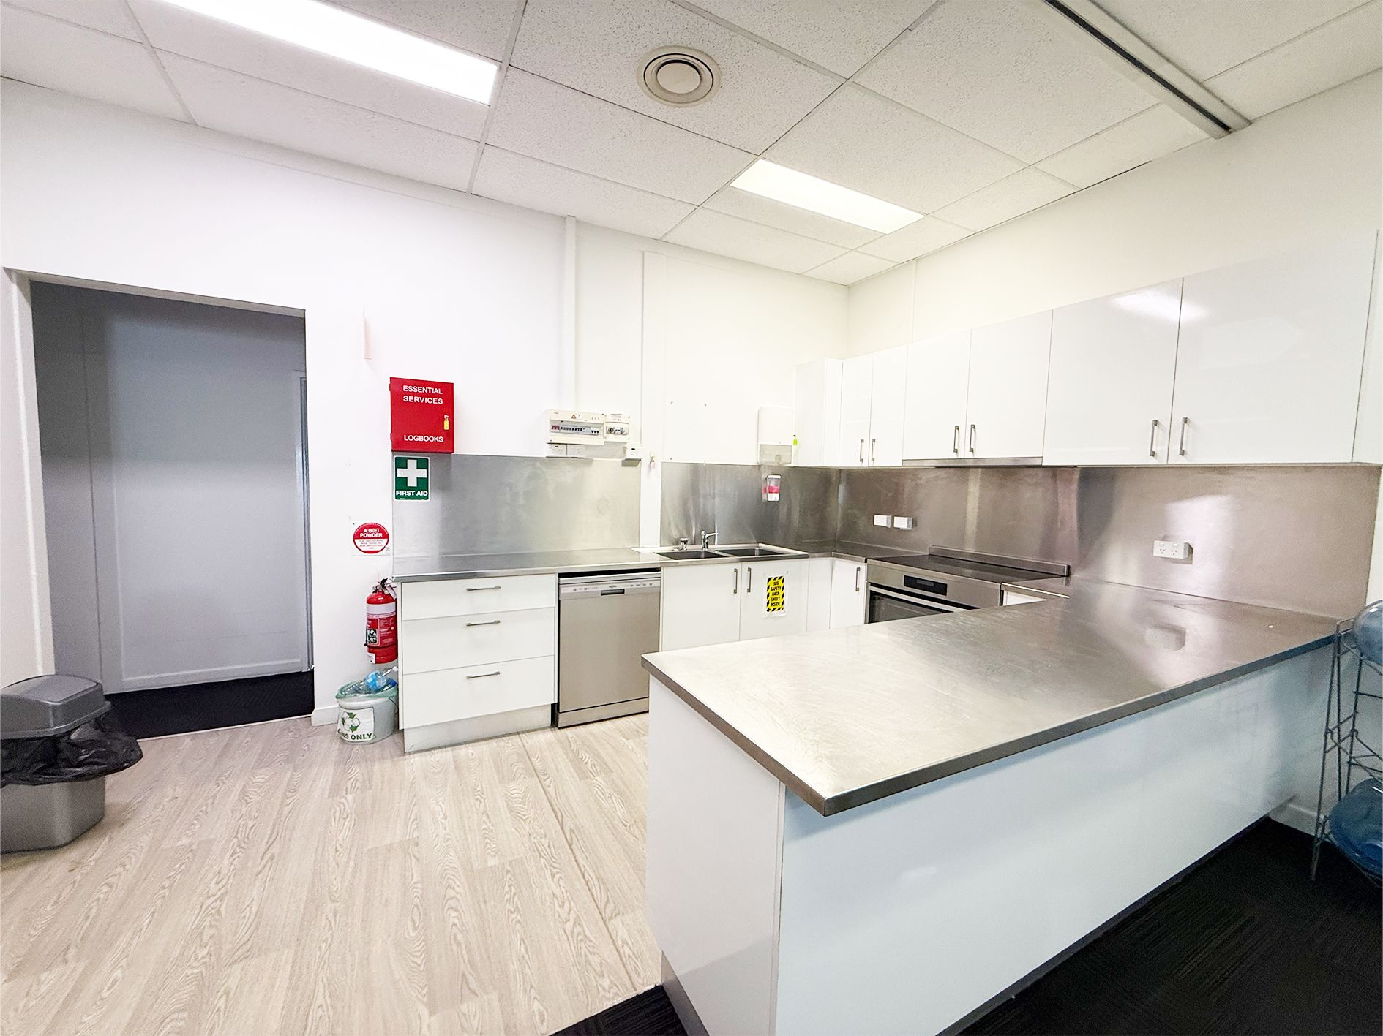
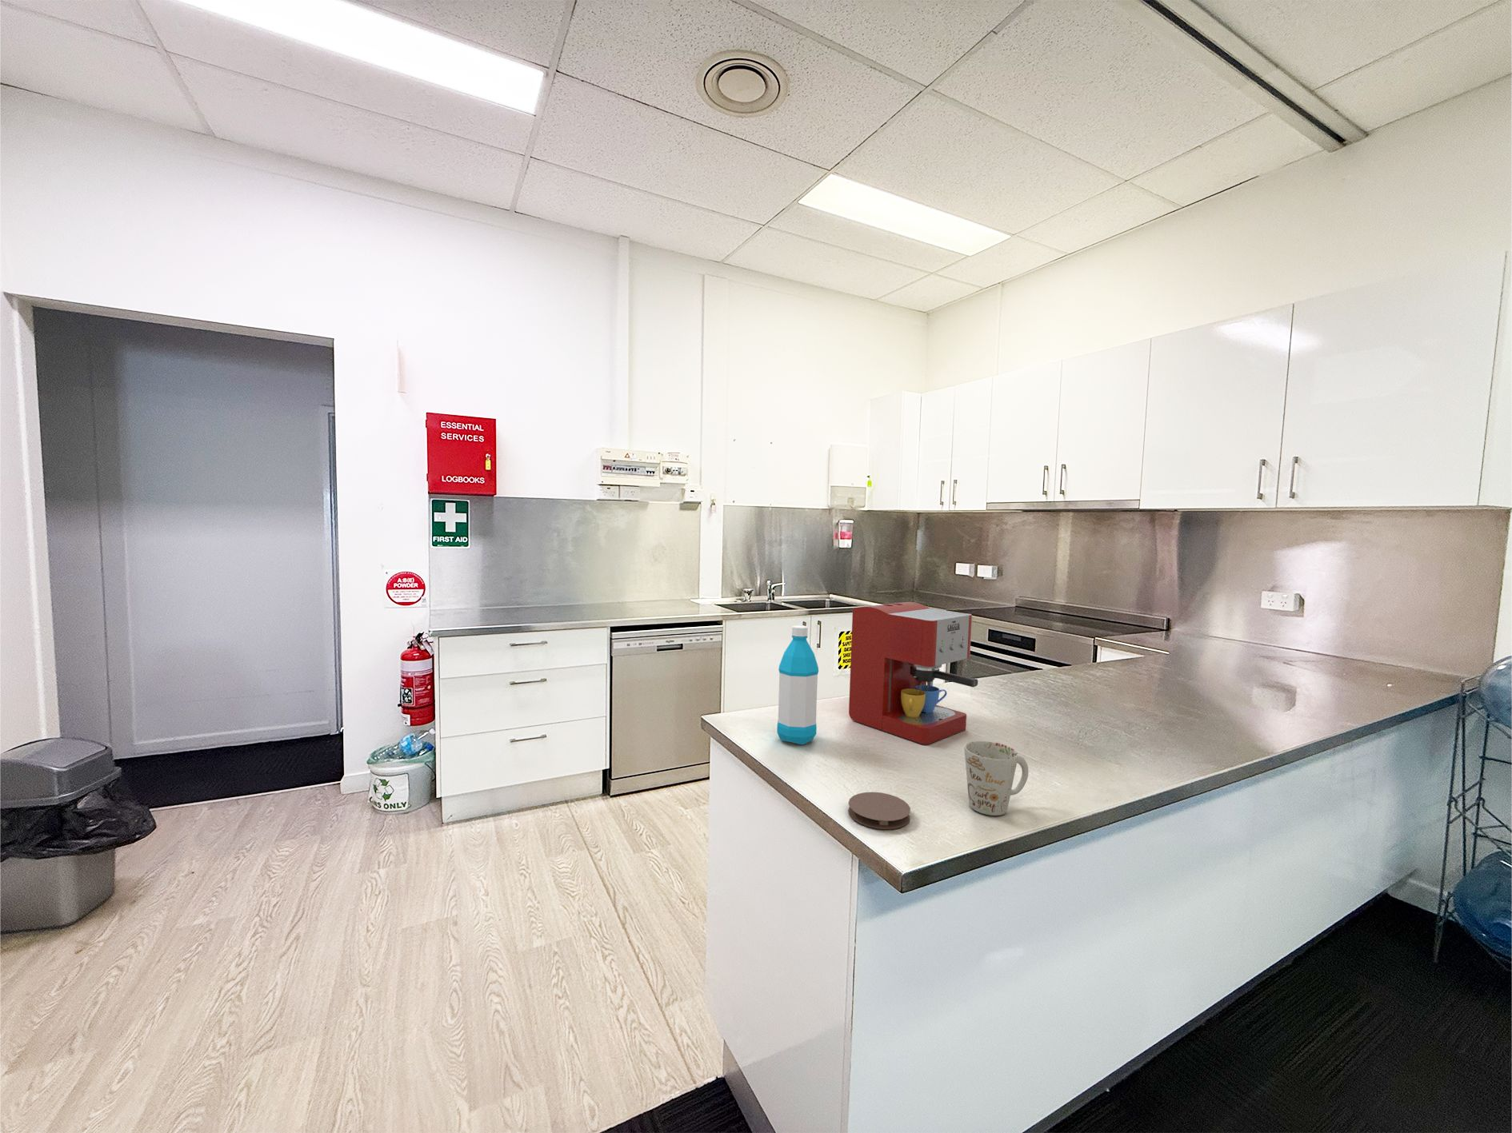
+ coaster (879, 809)
+ water bottle (798, 683)
+ coffee maker (908, 665)
+ mug (999, 776)
